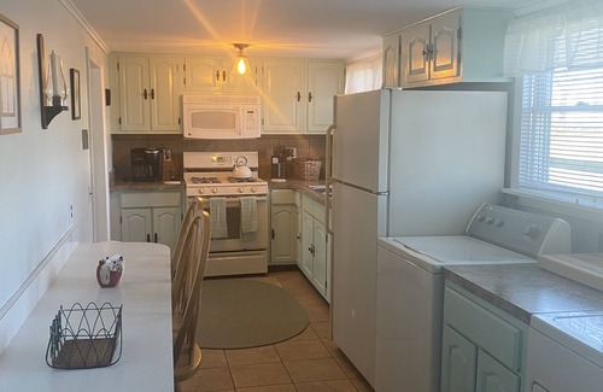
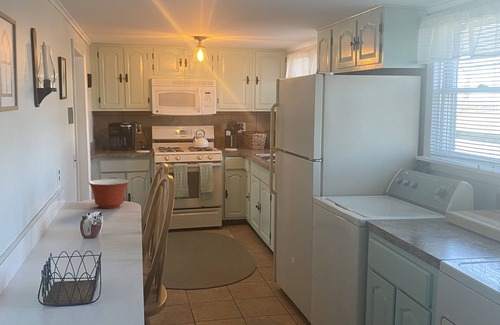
+ mixing bowl (109, 194)
